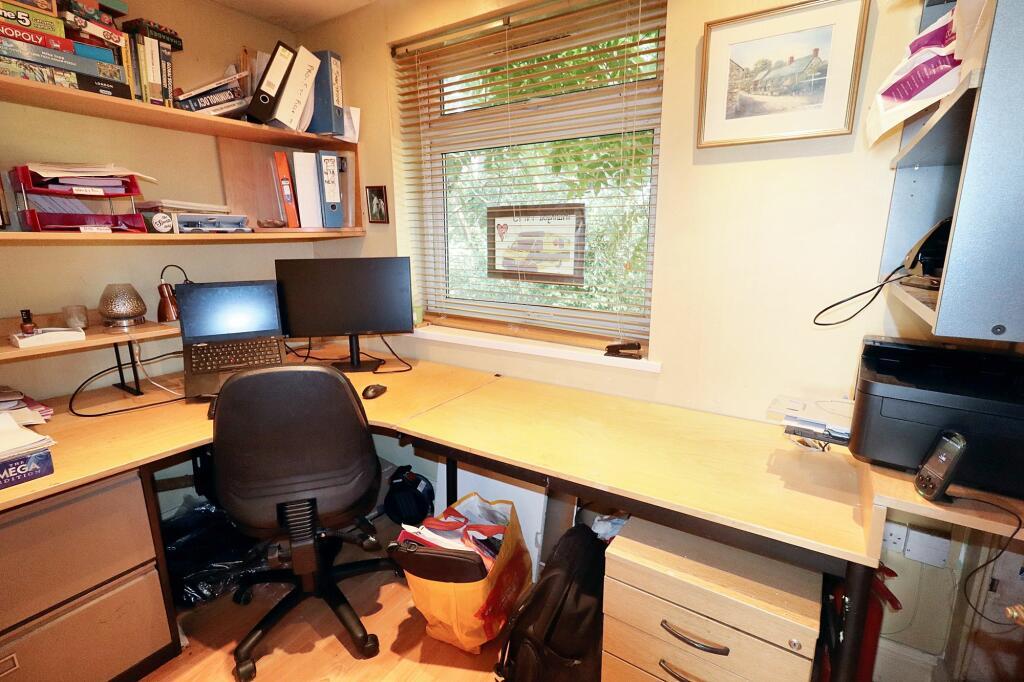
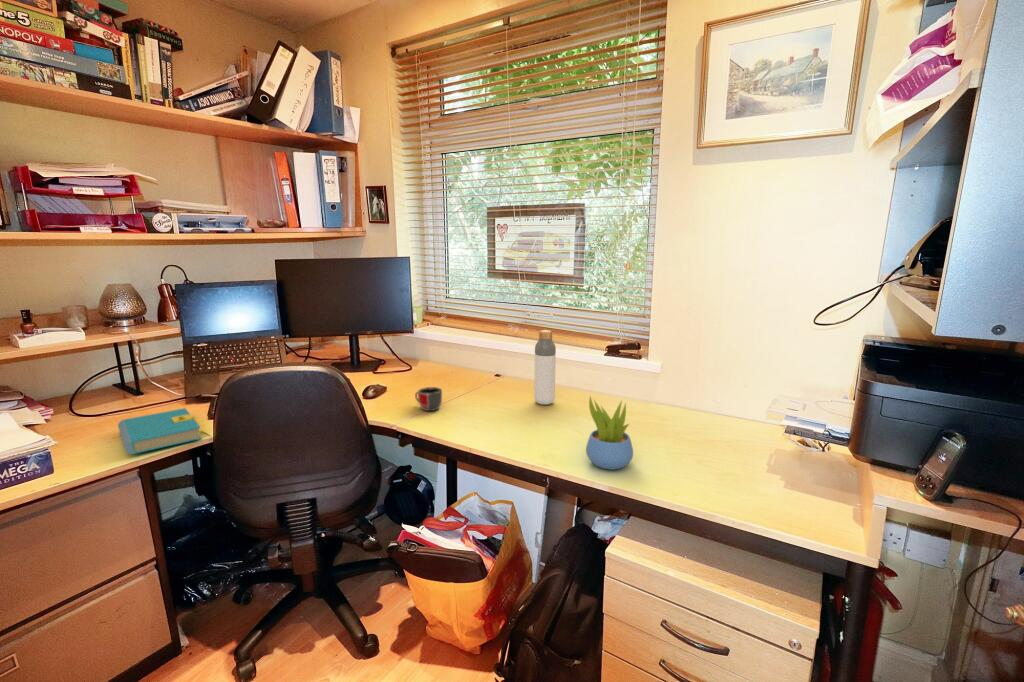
+ mug (427, 398)
+ bottle (545, 367)
+ book (159, 429)
+ succulent plant (608, 430)
